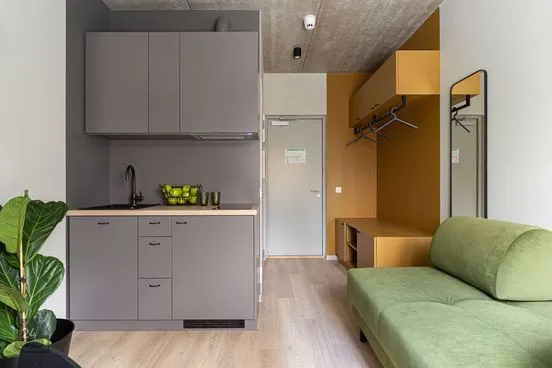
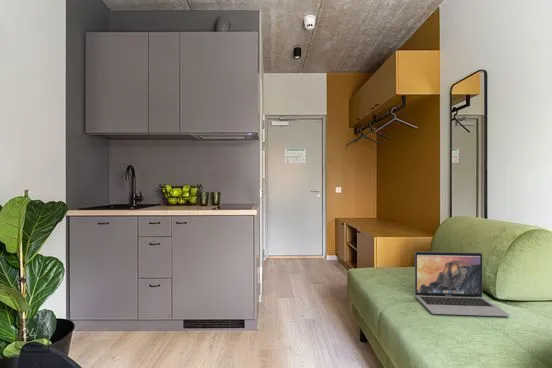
+ laptop (458, 281)
